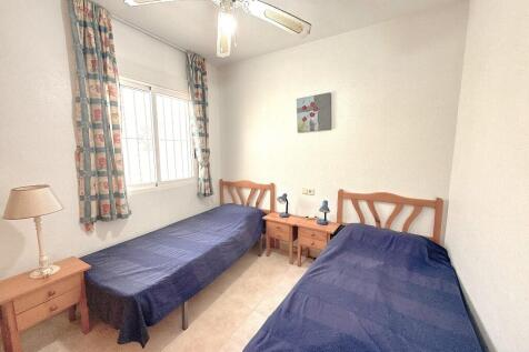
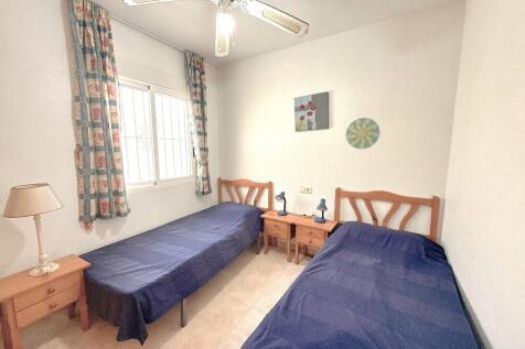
+ decorative plate (362, 133)
